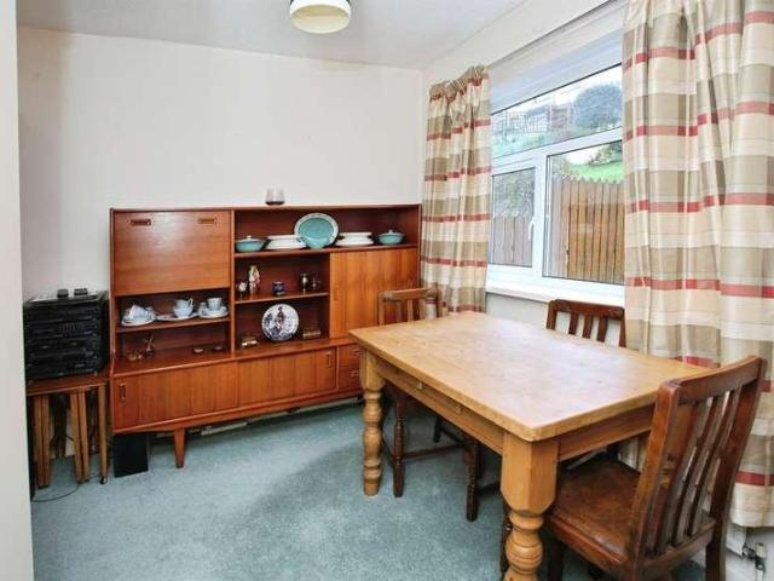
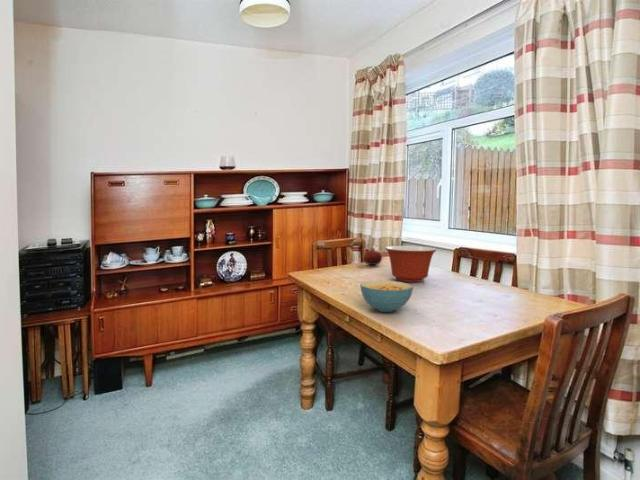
+ cereal bowl (385, 297)
+ fruit (372, 257)
+ mixing bowl (409, 264)
